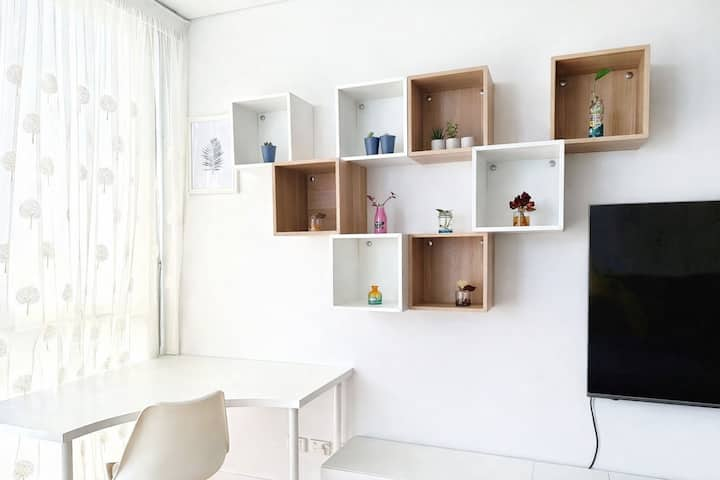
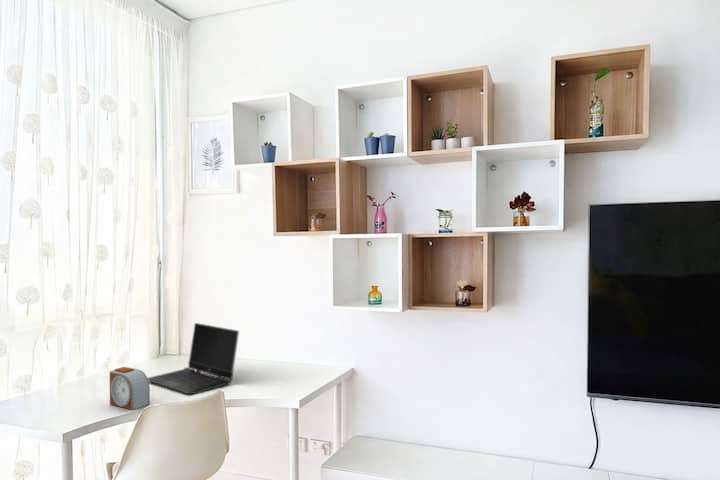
+ laptop computer (192, 356)
+ alarm clock (128, 386)
